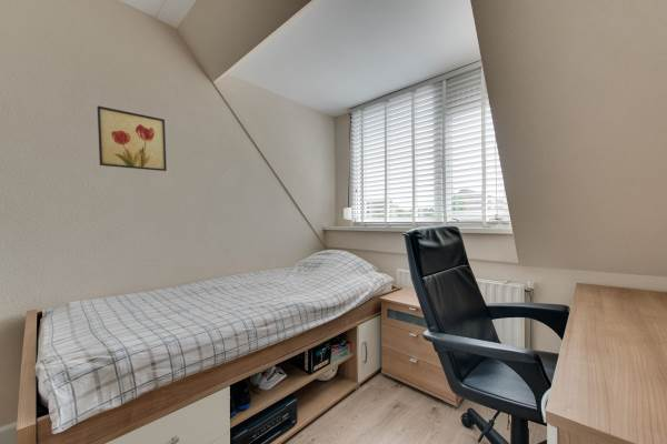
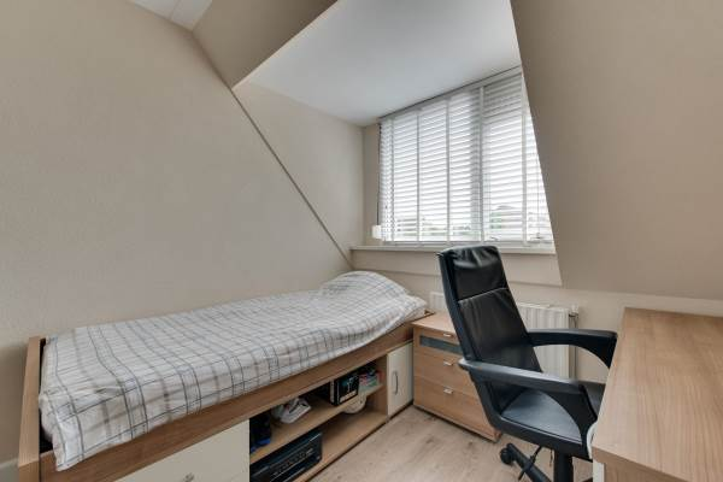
- wall art (133, 141)
